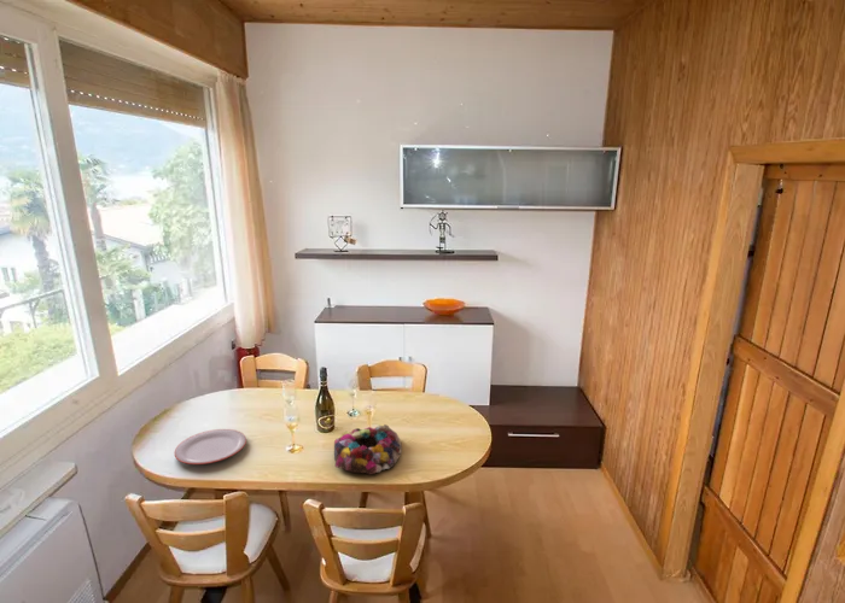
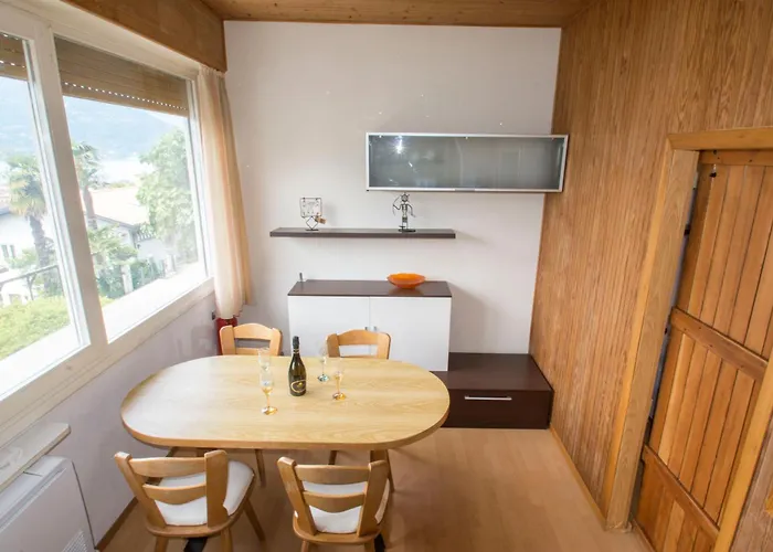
- plate (211, 447)
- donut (367, 444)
